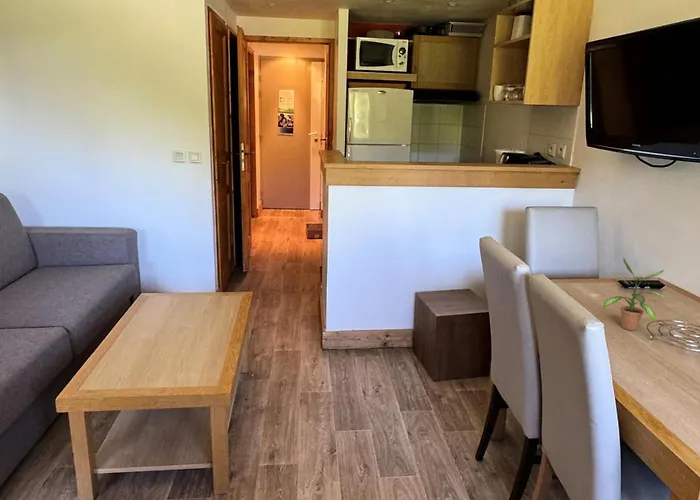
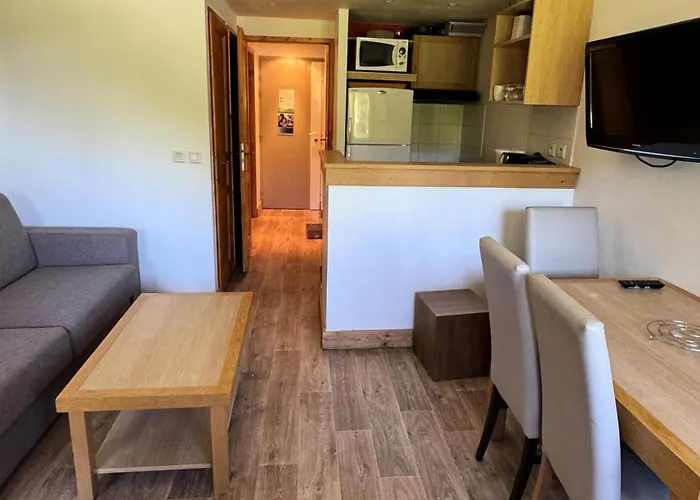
- potted plant (632, 289)
